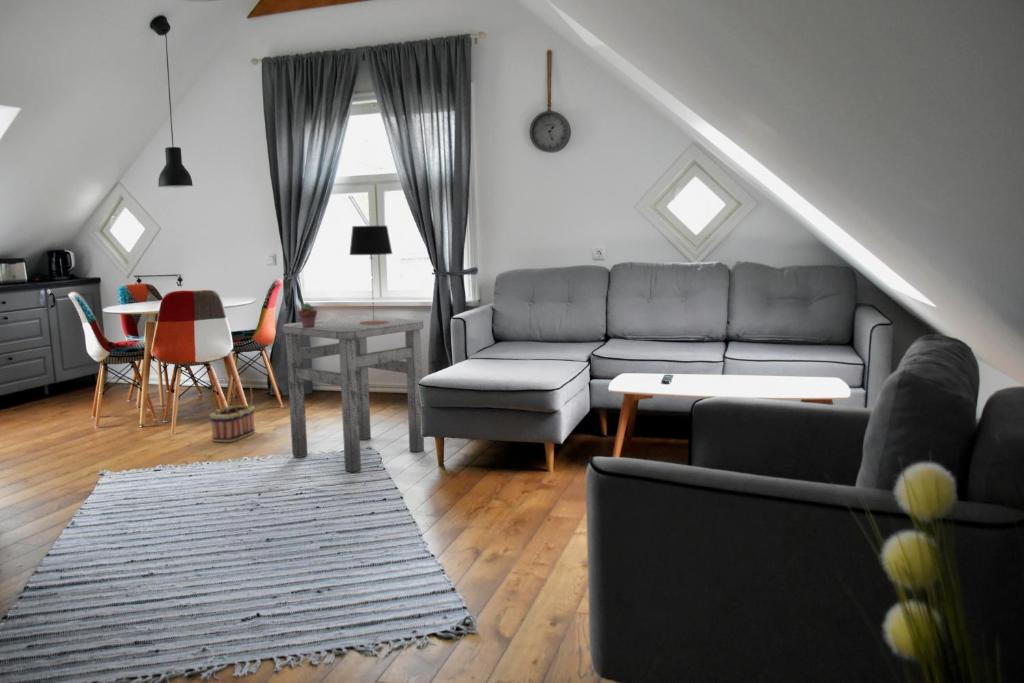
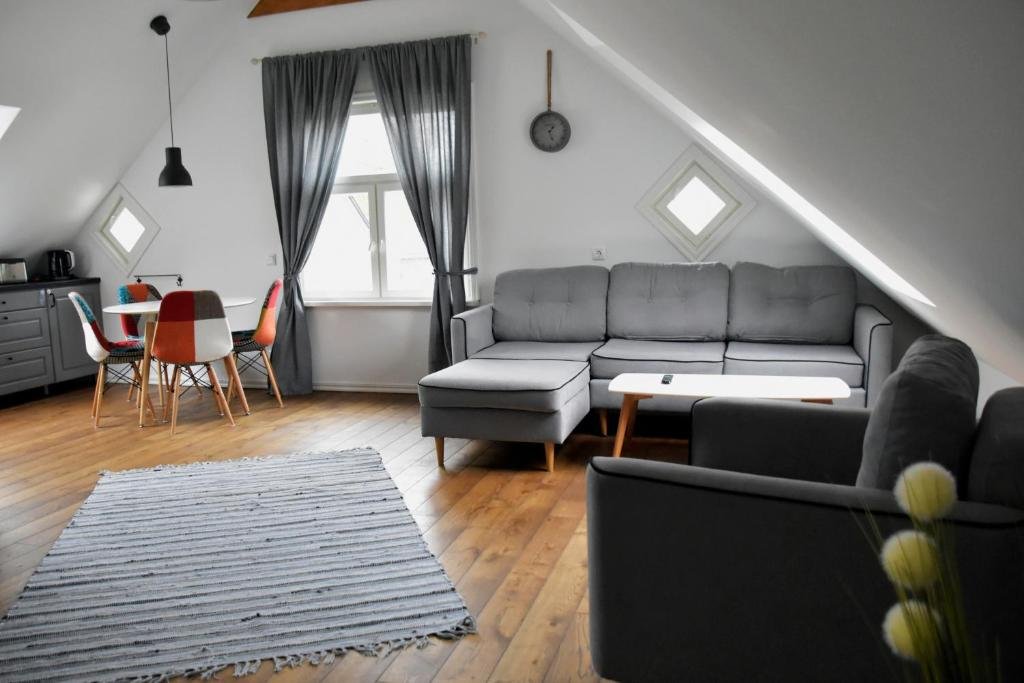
- table lamp (371, 273)
- basket (232, 407)
- potted succulent (307, 314)
- side table (356, 388)
